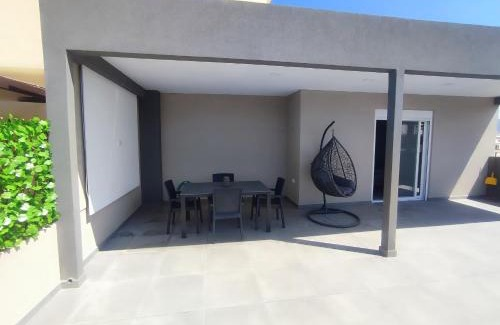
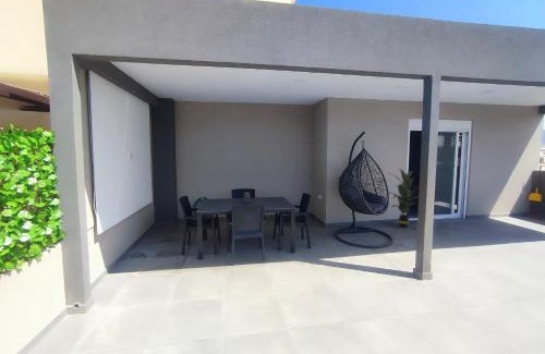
+ indoor plant (401, 197)
